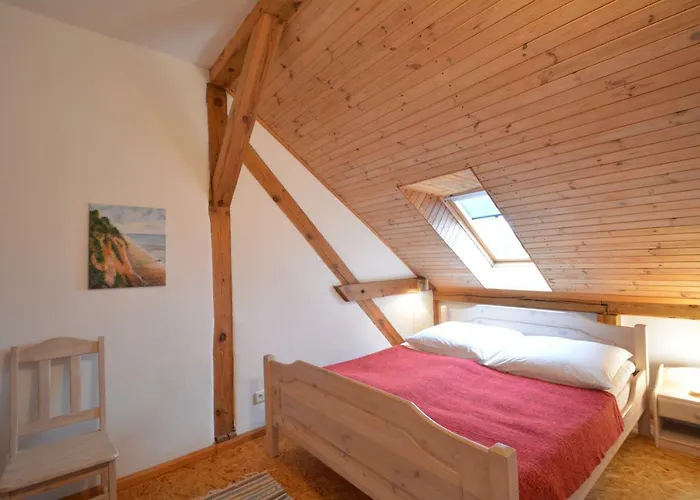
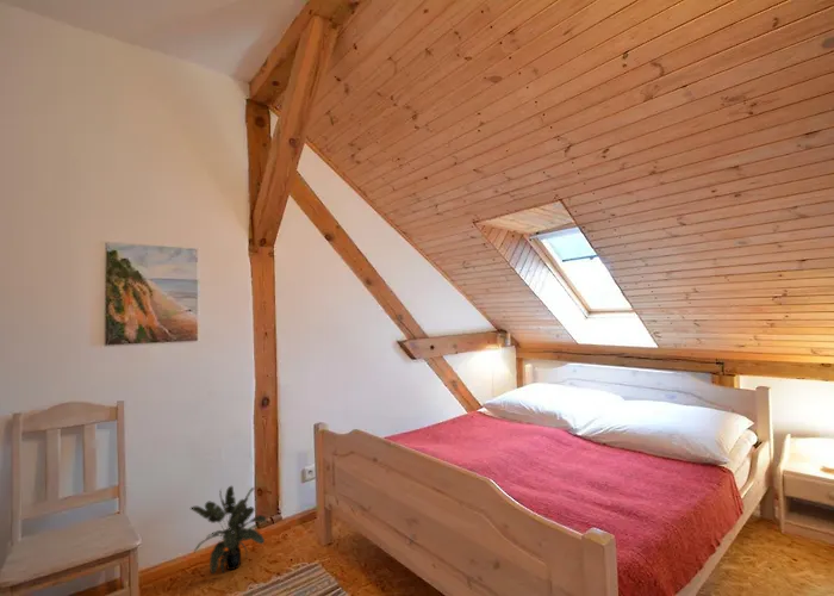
+ potted plant (232, 528)
